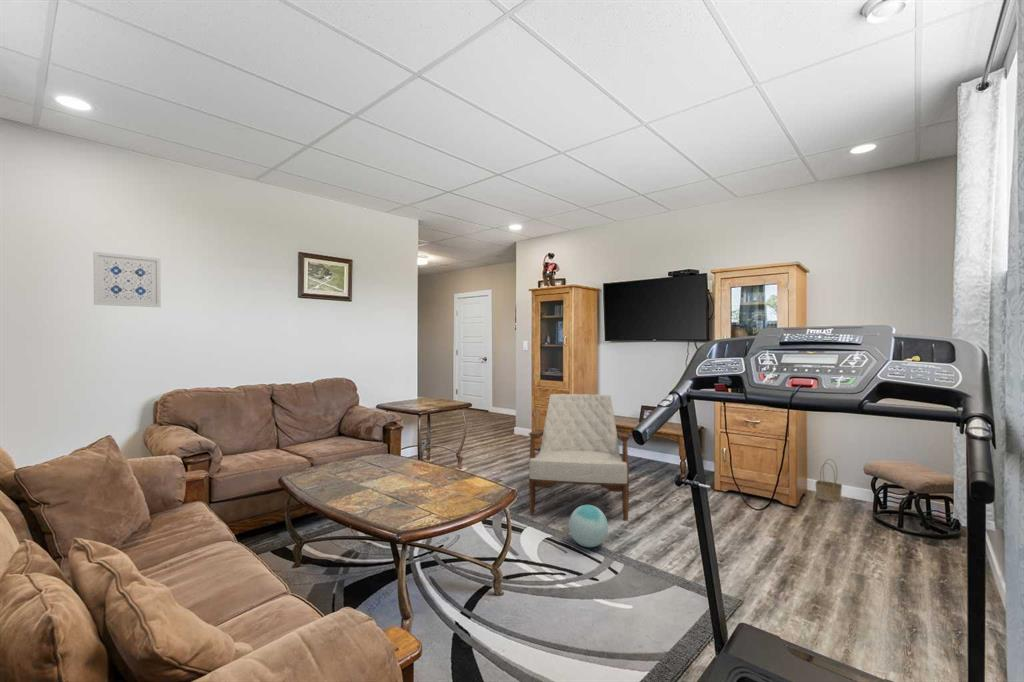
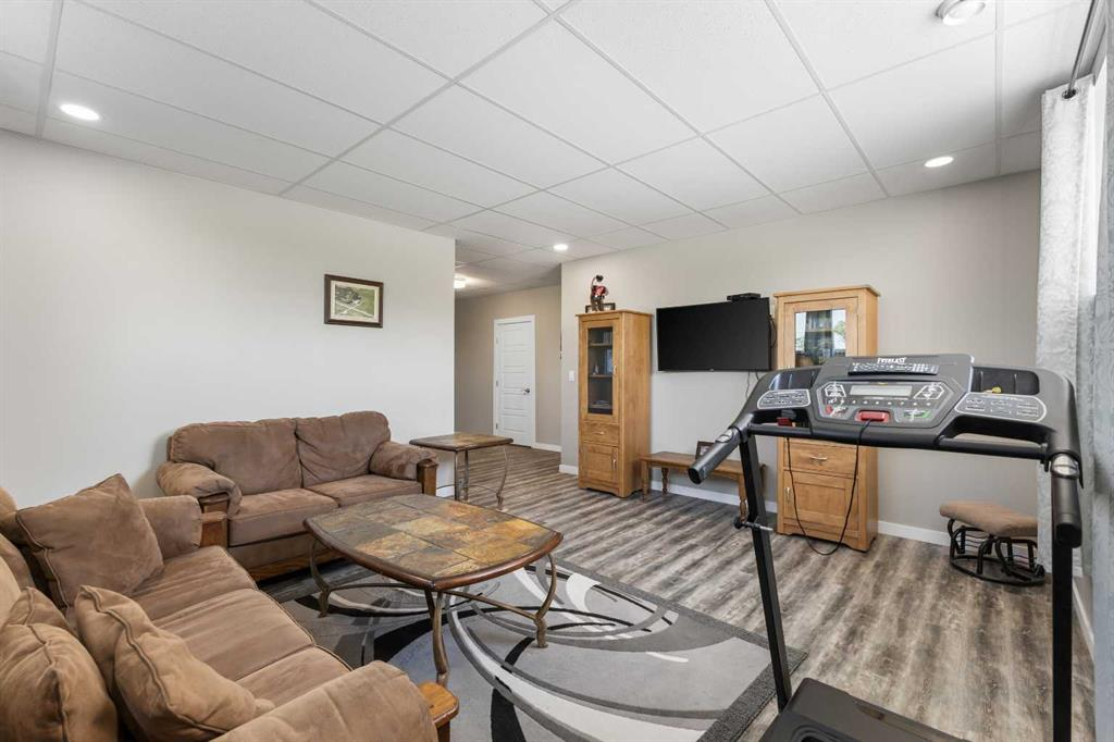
- armchair (579, 450)
- basket (828, 482)
- wall art (128, 280)
- ball (588, 525)
